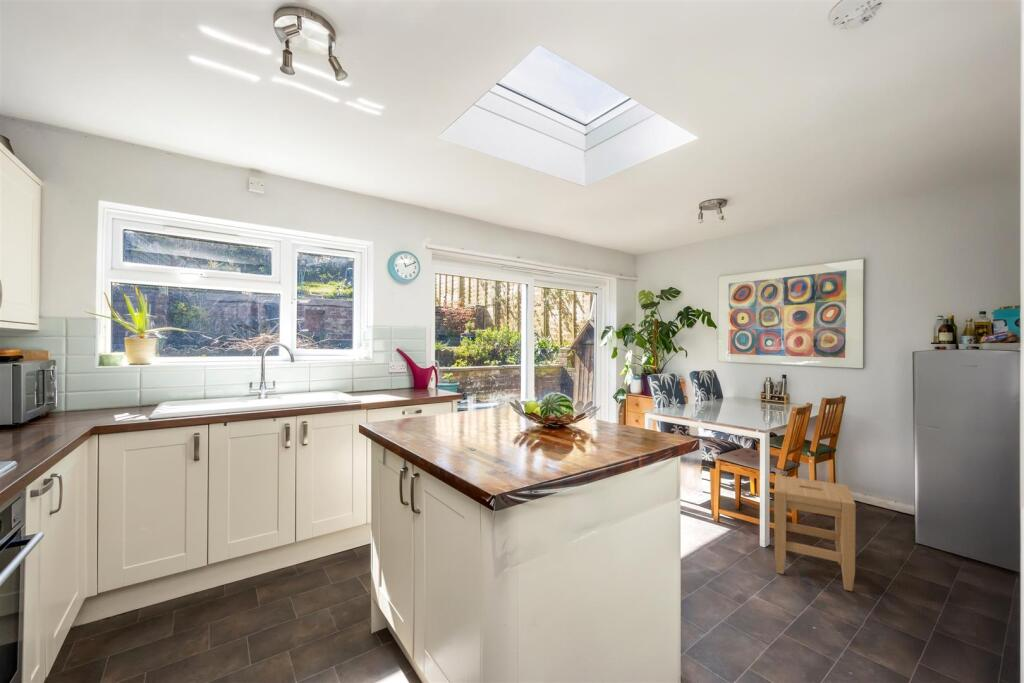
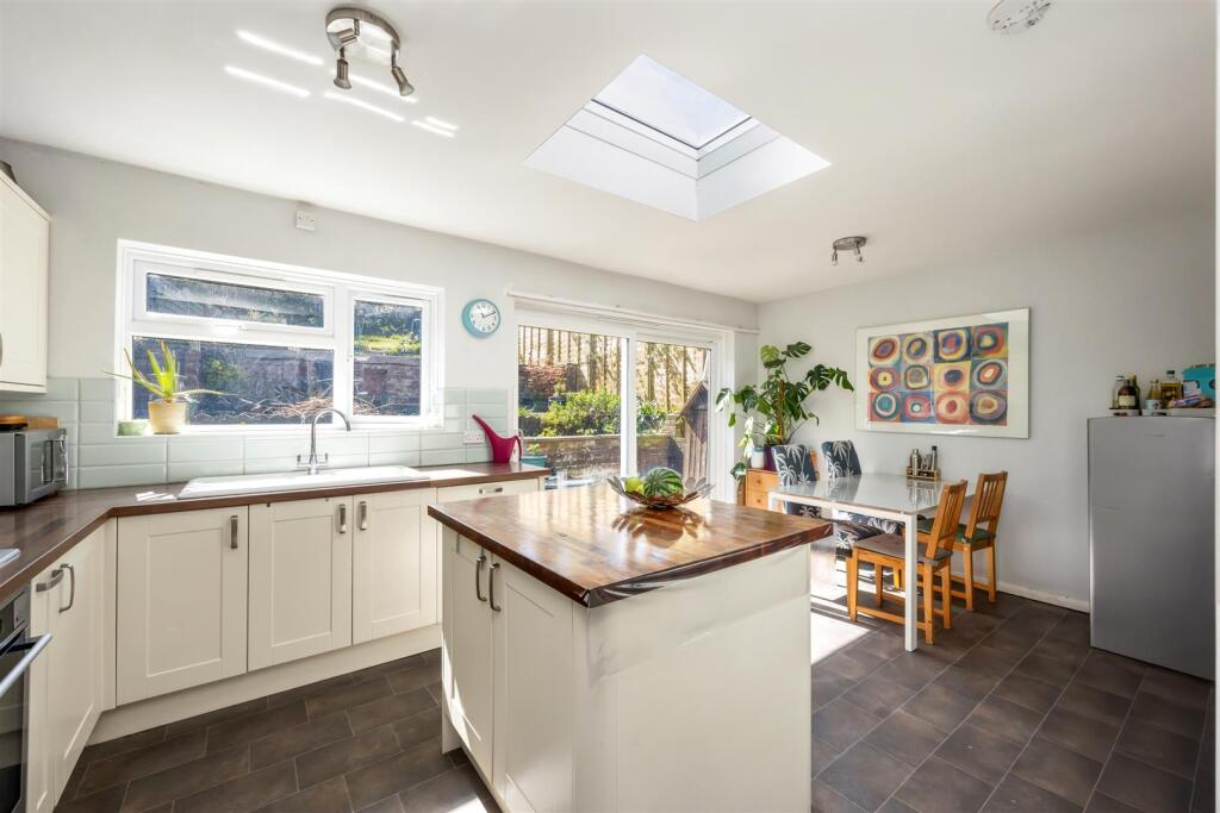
- stool (811, 528)
